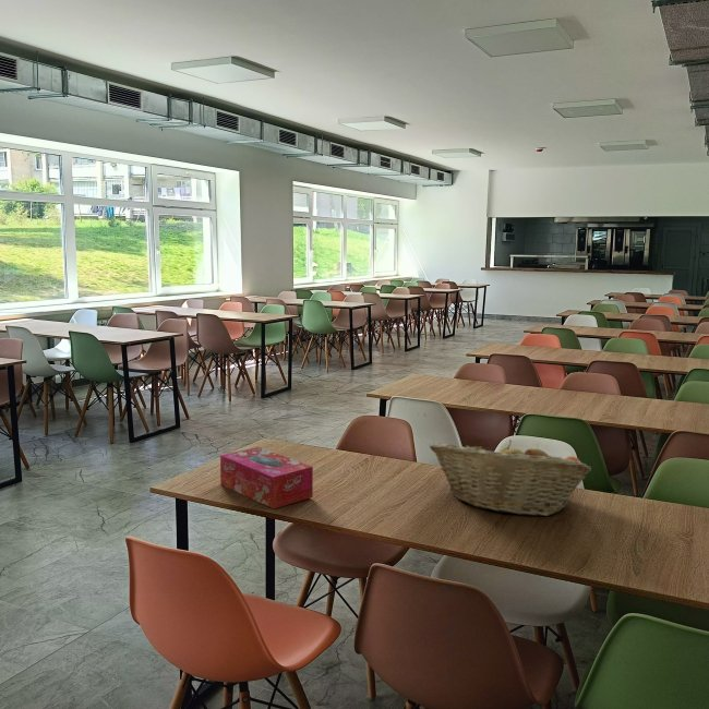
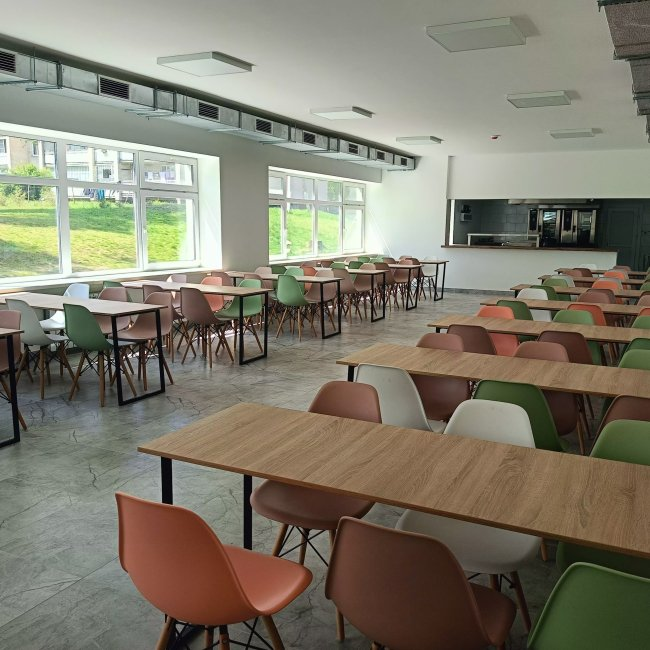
- fruit basket (506, 468)
- tissue box (265, 476)
